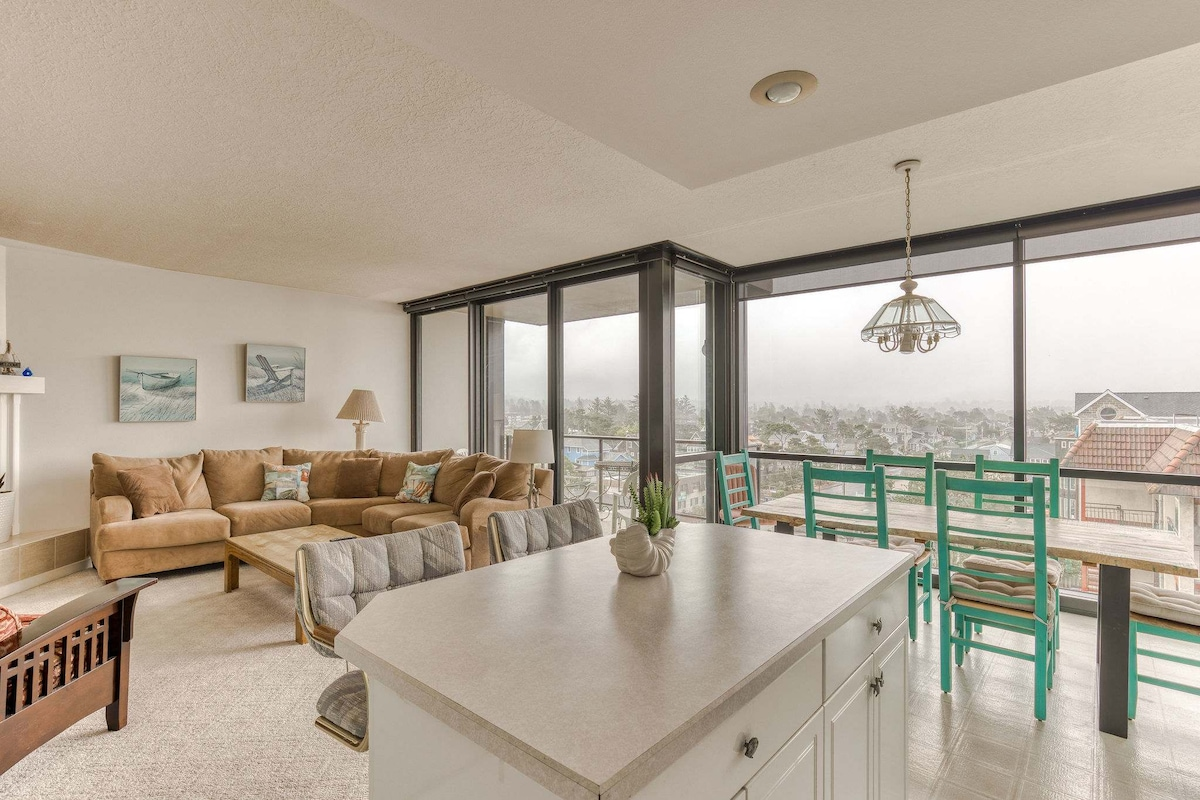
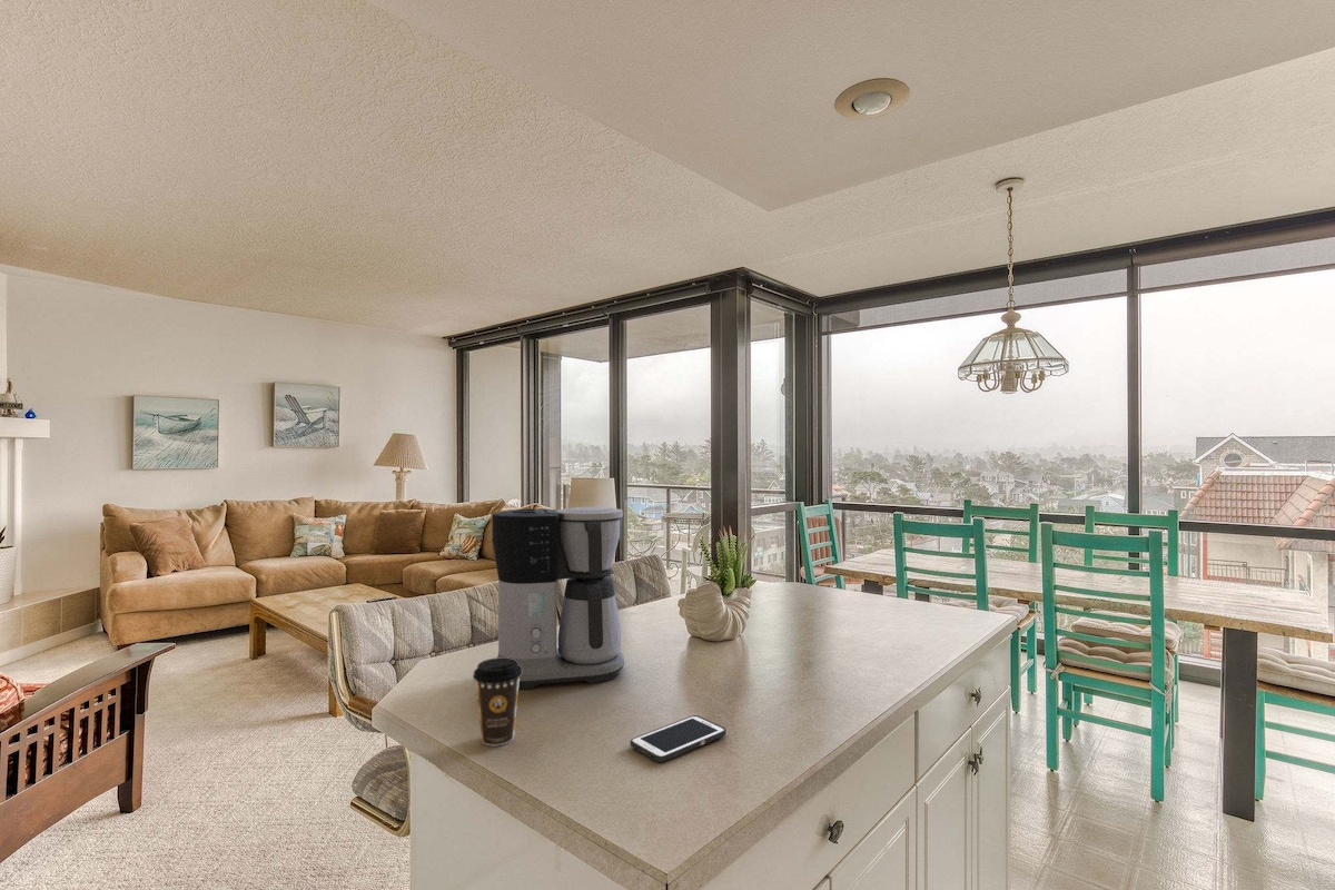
+ coffee cup (497, 701)
+ coffee maker (556, 593)
+ cell phone (679, 736)
